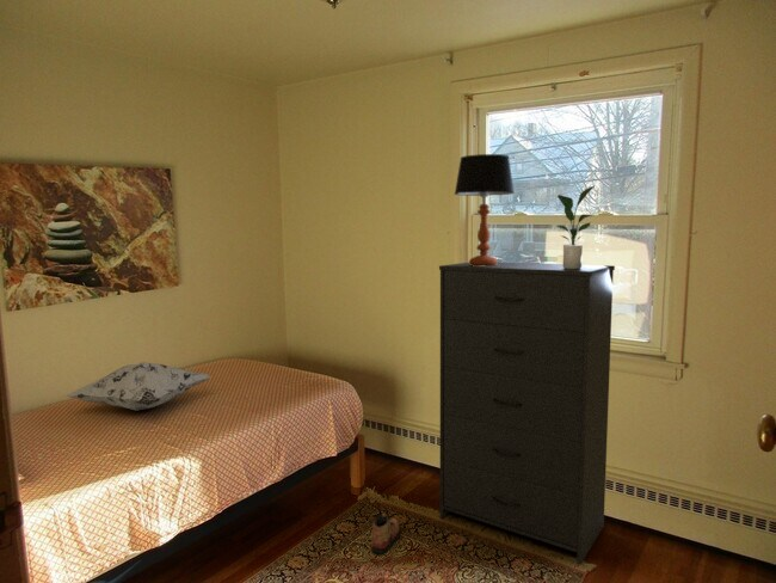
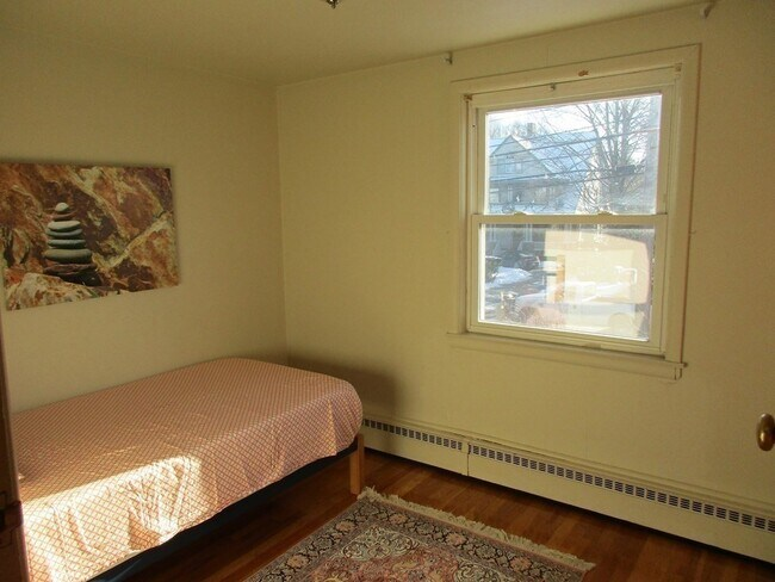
- shoe (386, 526)
- table lamp (484, 211)
- decorative pillow (142, 386)
- potted plant (572, 227)
- dresser (522, 398)
